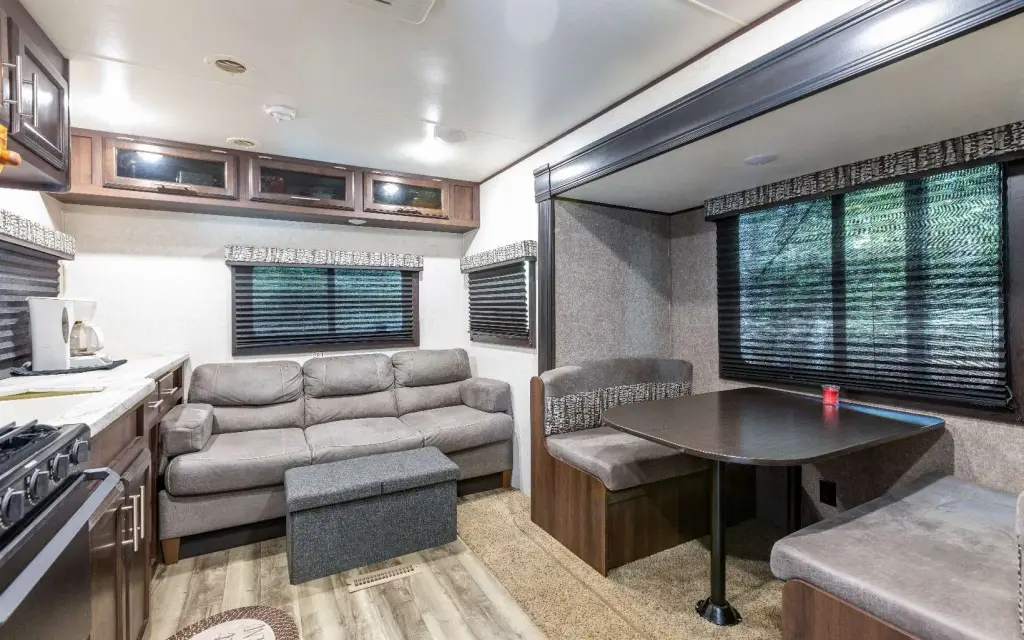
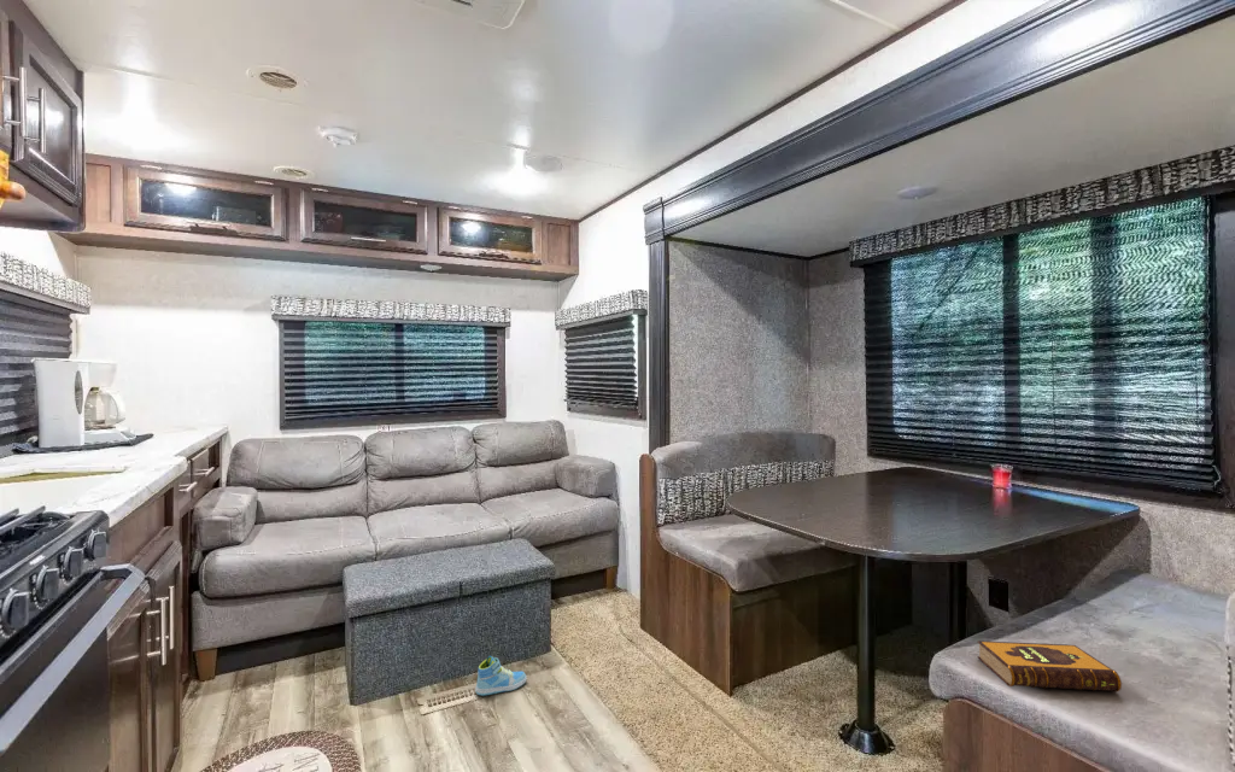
+ sneaker (502, 671)
+ hardback book (1044, 666)
